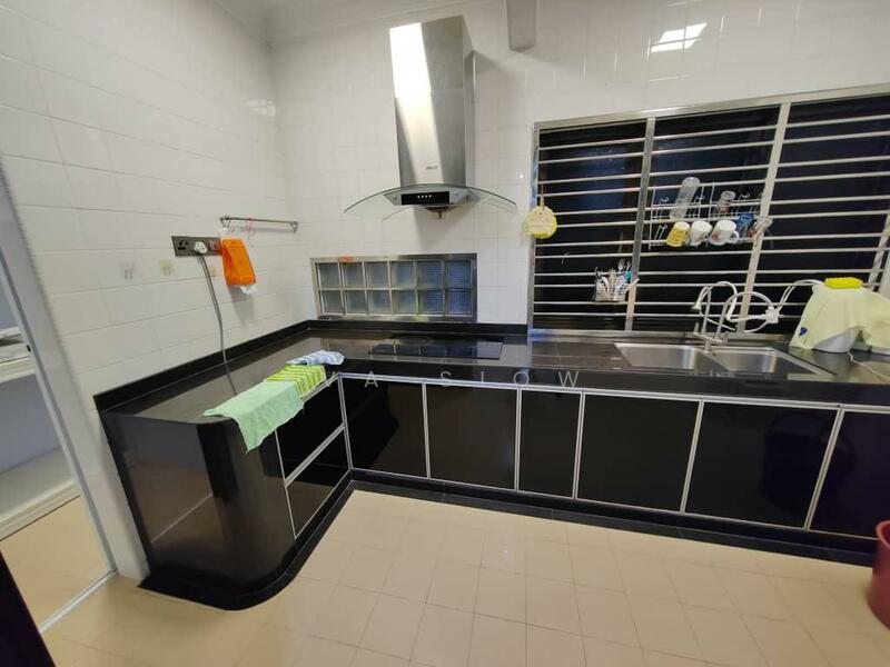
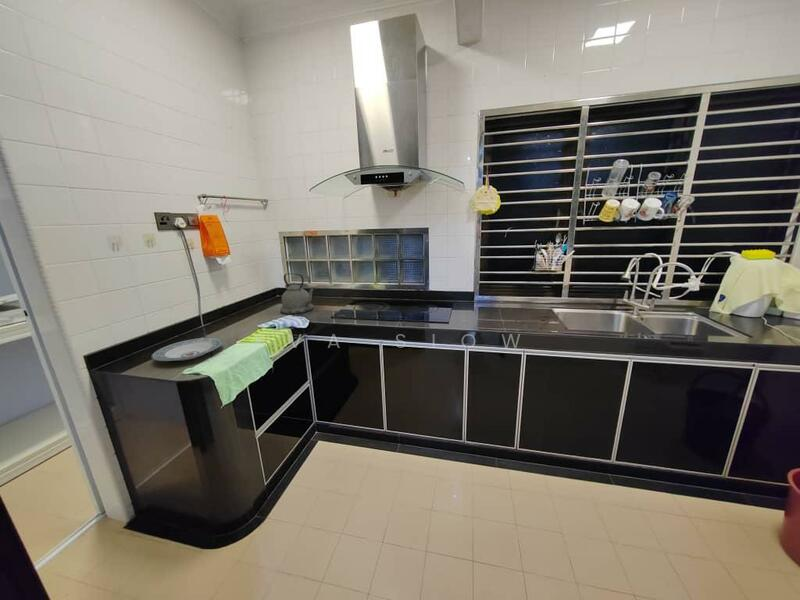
+ plate (189, 351)
+ kettle (297, 292)
